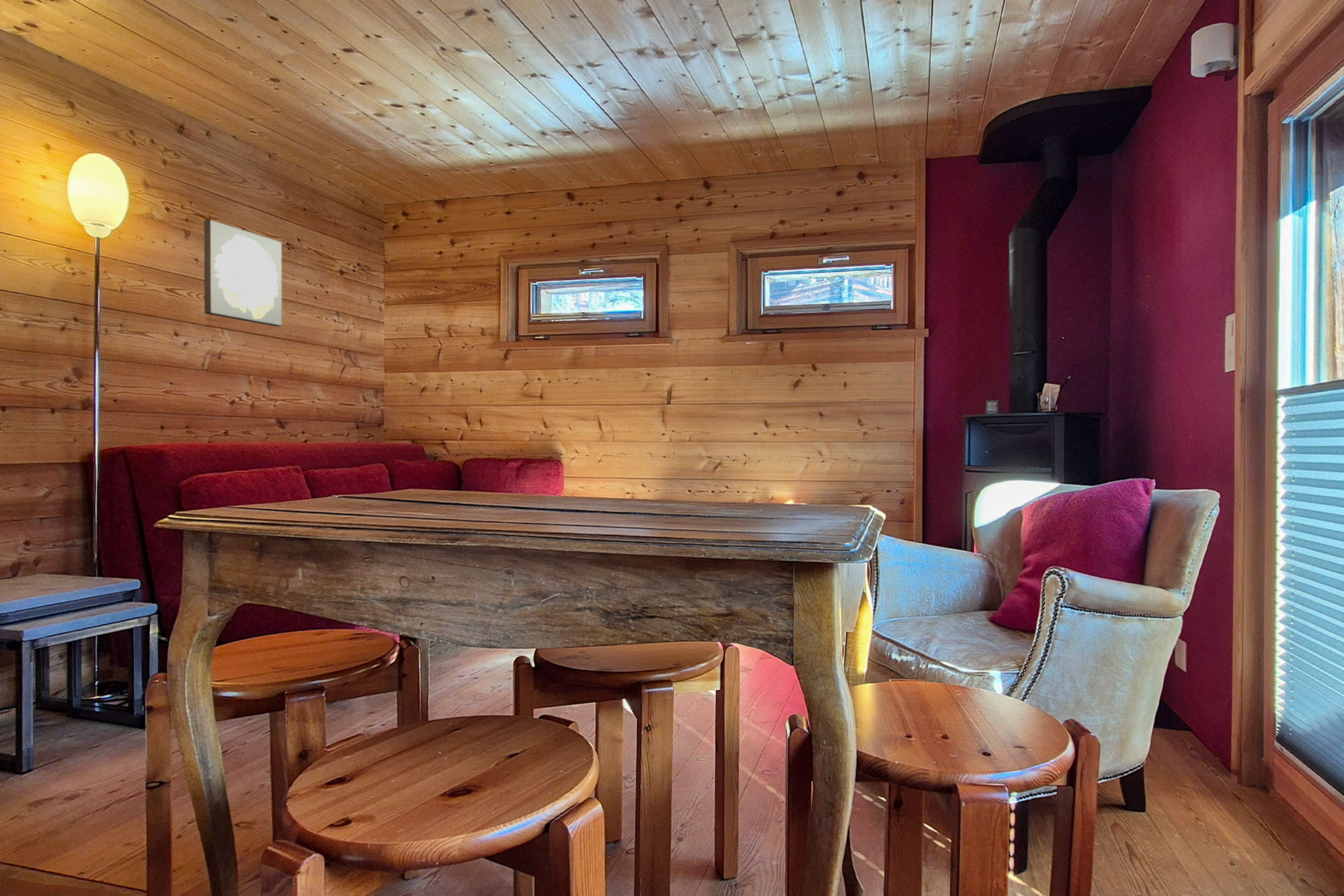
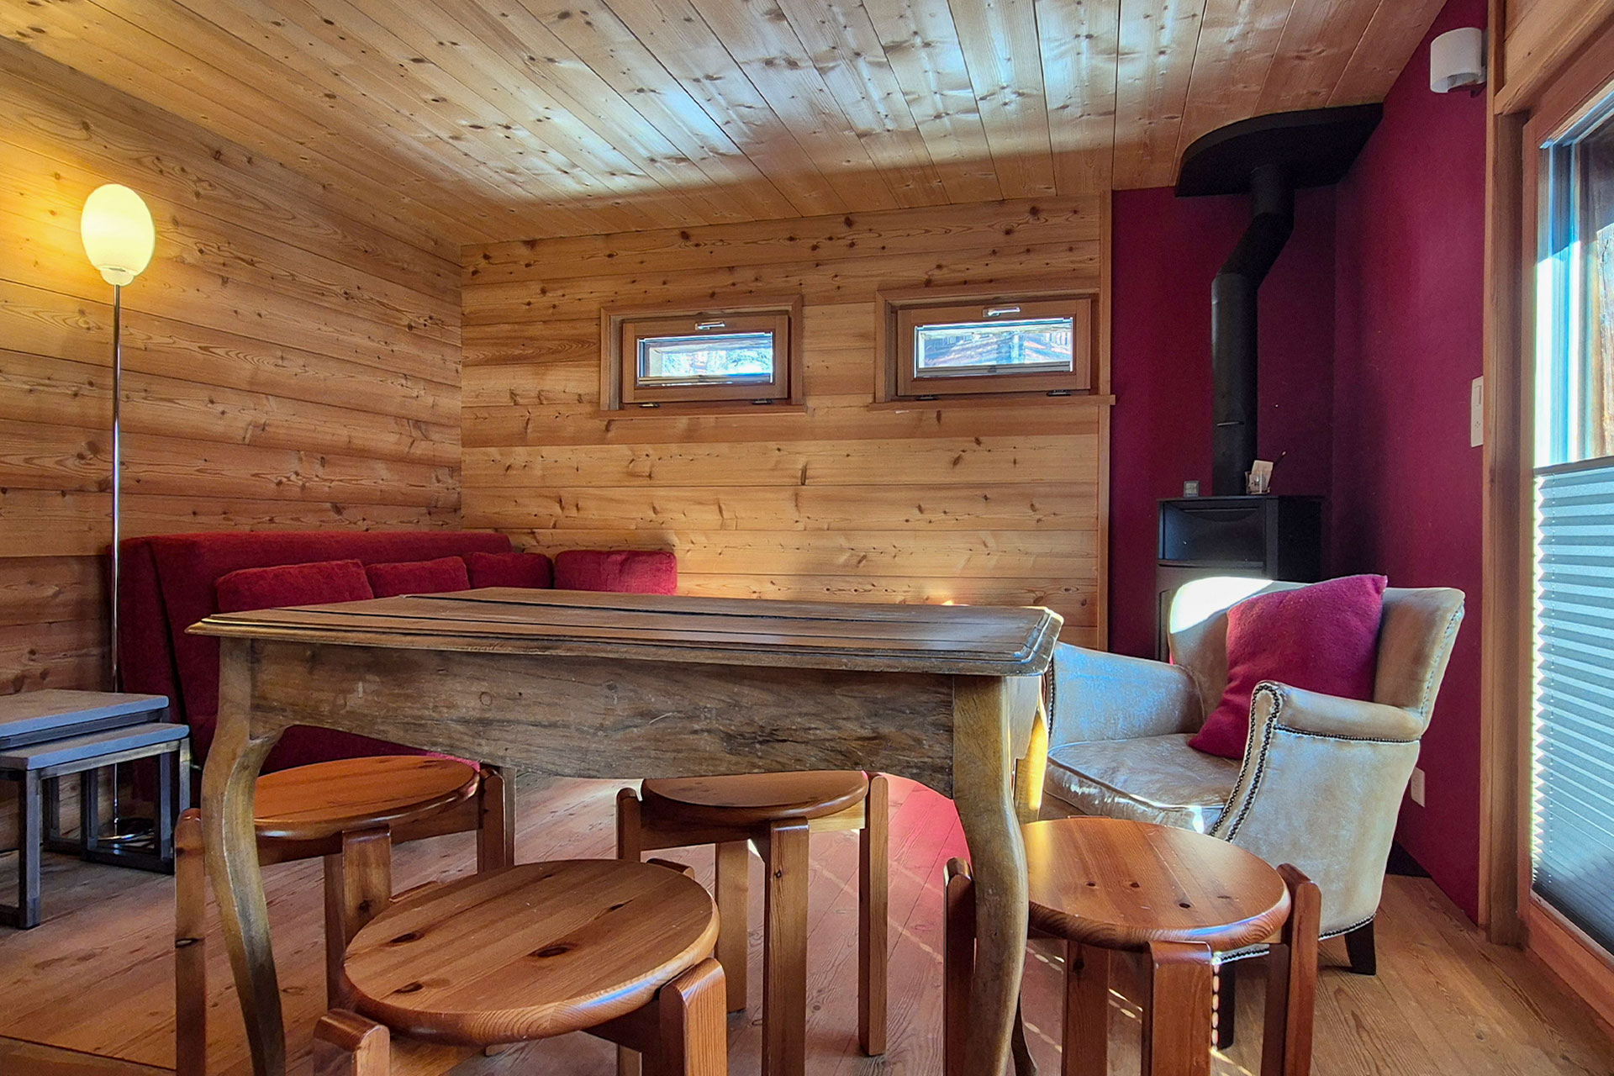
- wall art (244, 276)
